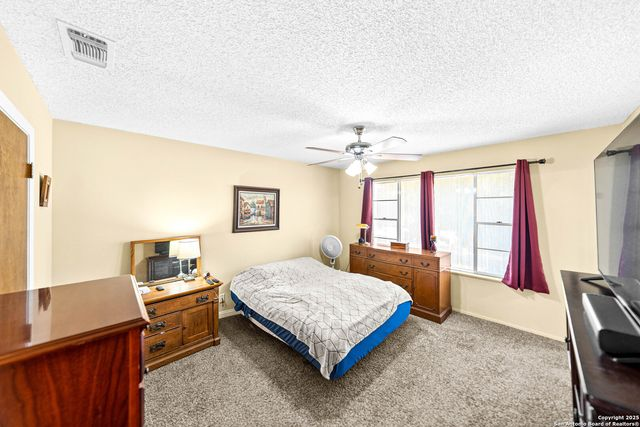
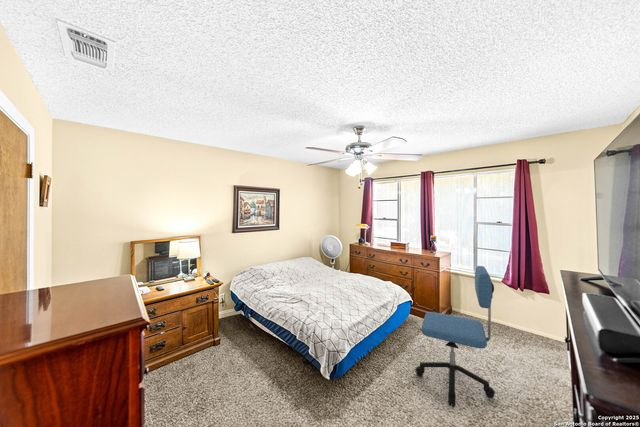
+ office chair (452, 325)
